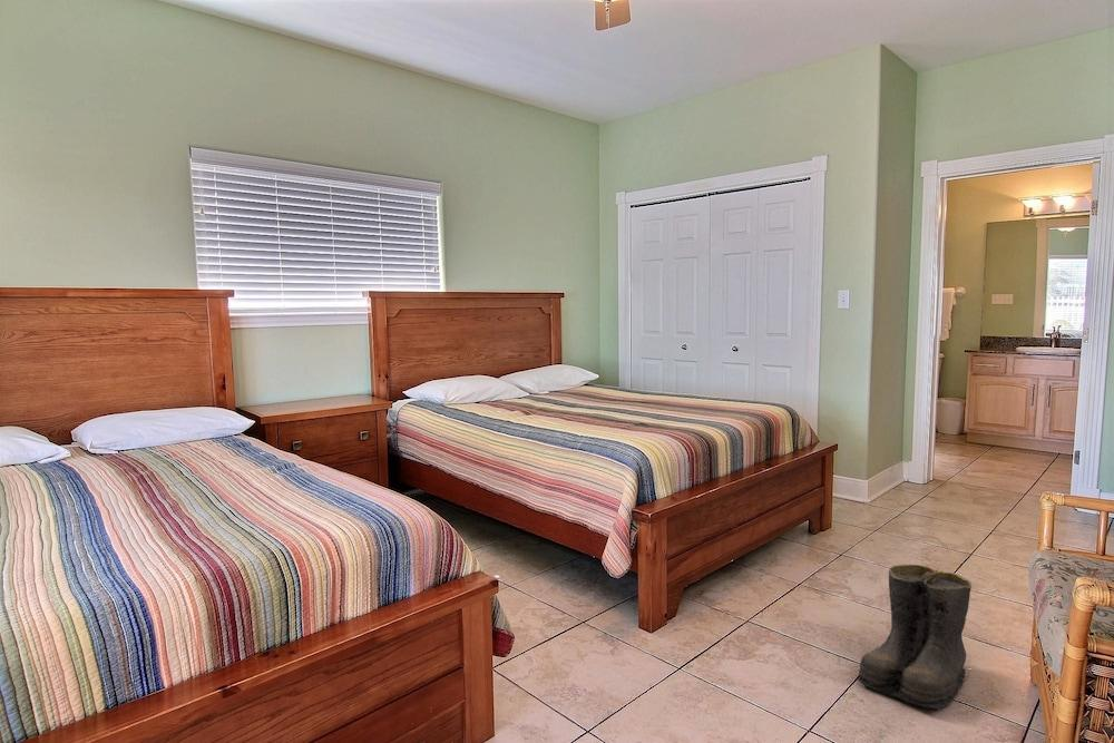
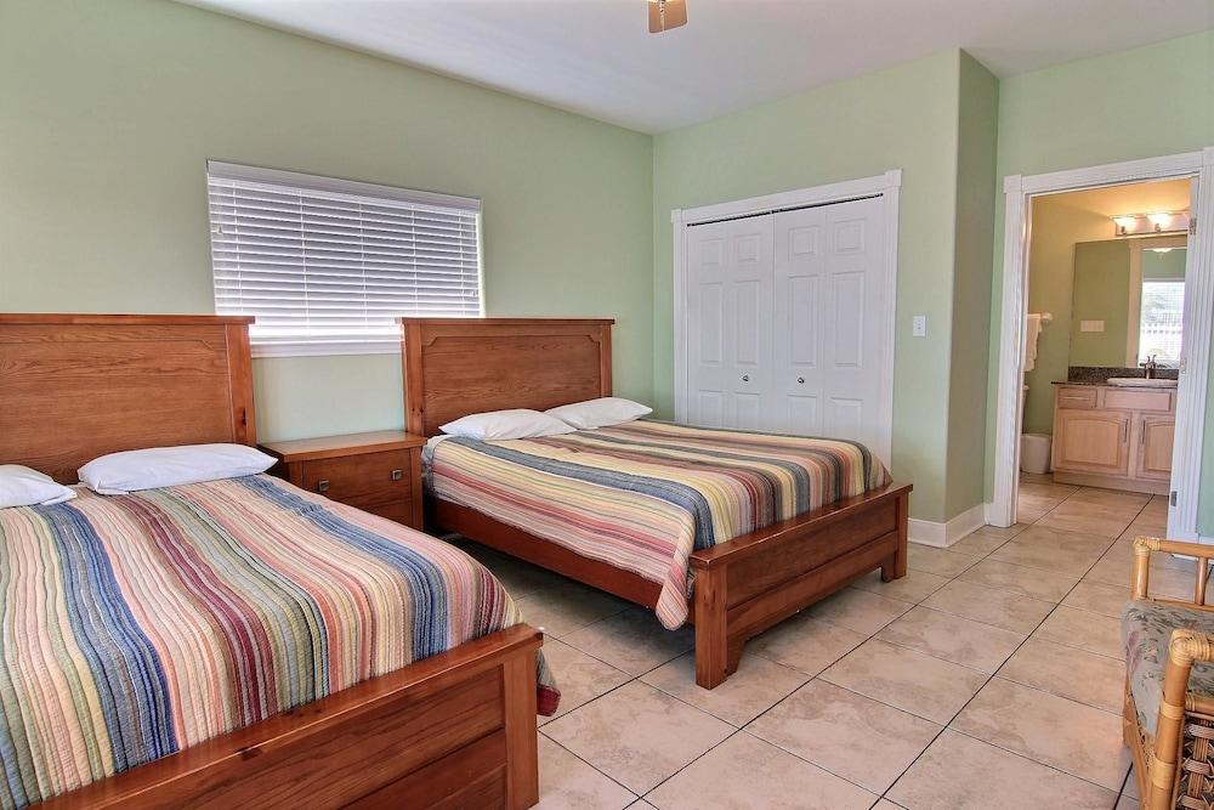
- boots (916, 628)
